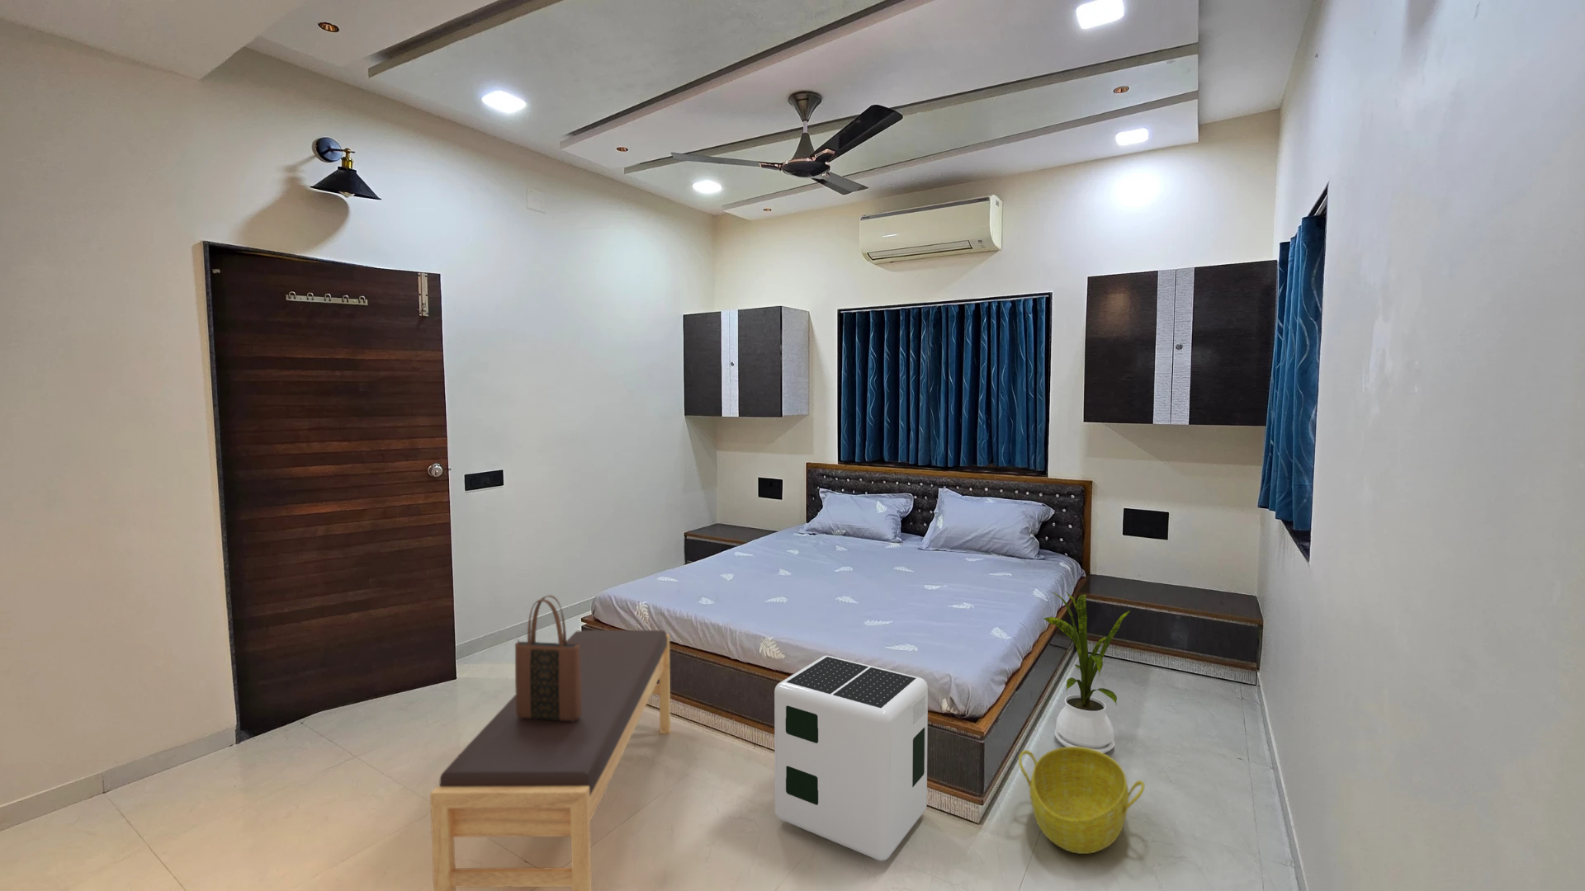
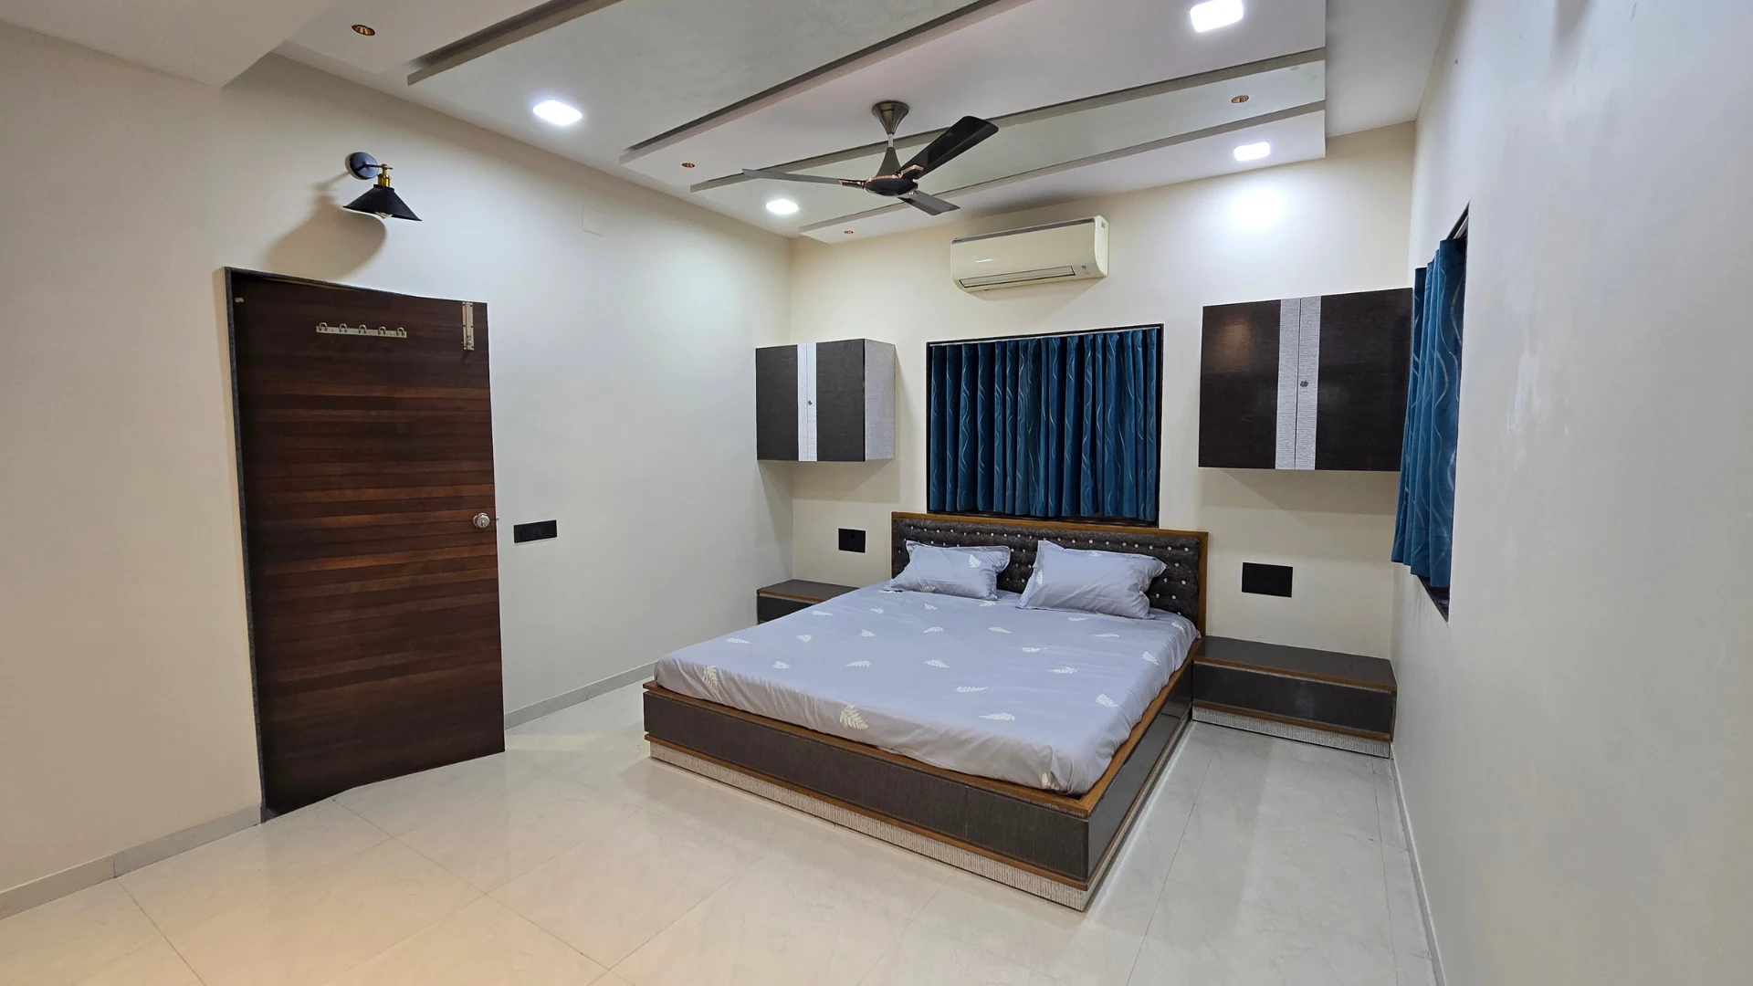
- tote bag (548, 657)
- basket (1078, 797)
- house plant (1083, 664)
- air purifier (852, 750)
- bench (581, 750)
